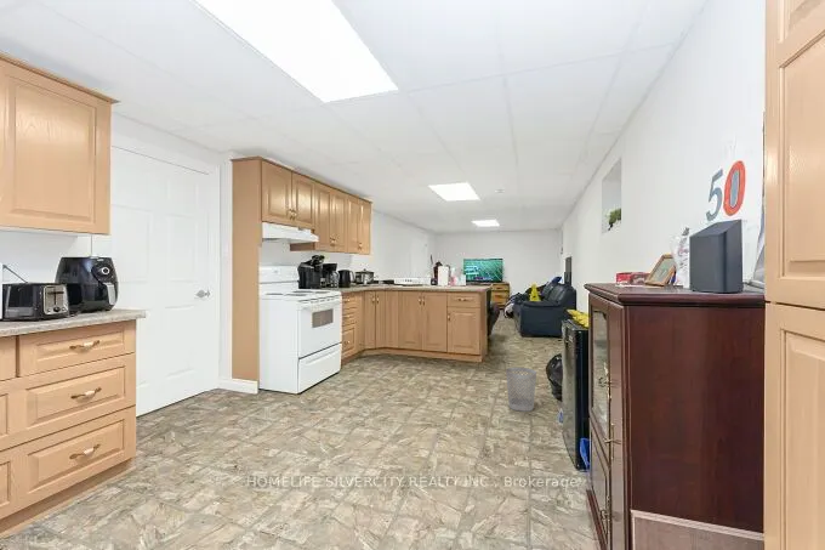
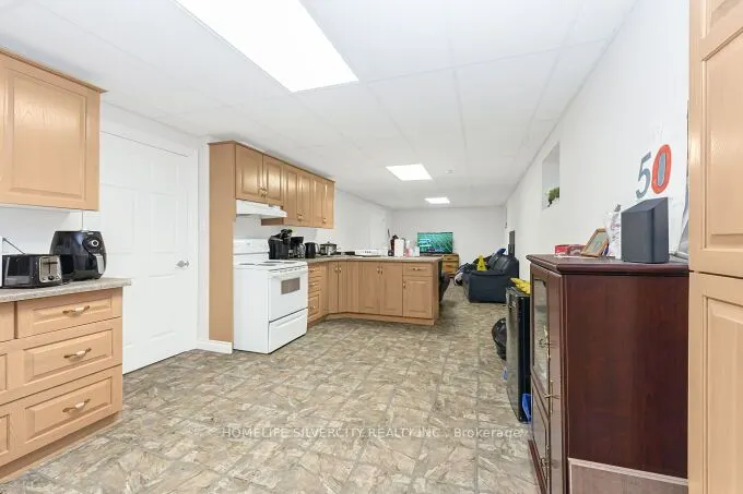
- wastebasket (520, 389)
